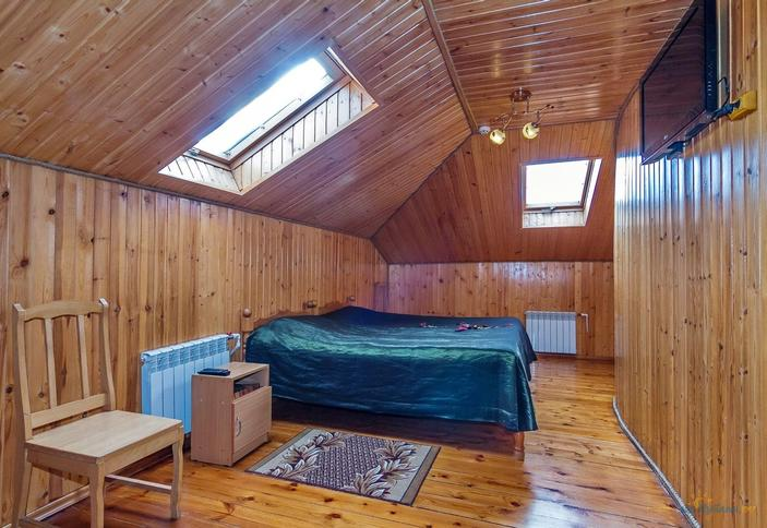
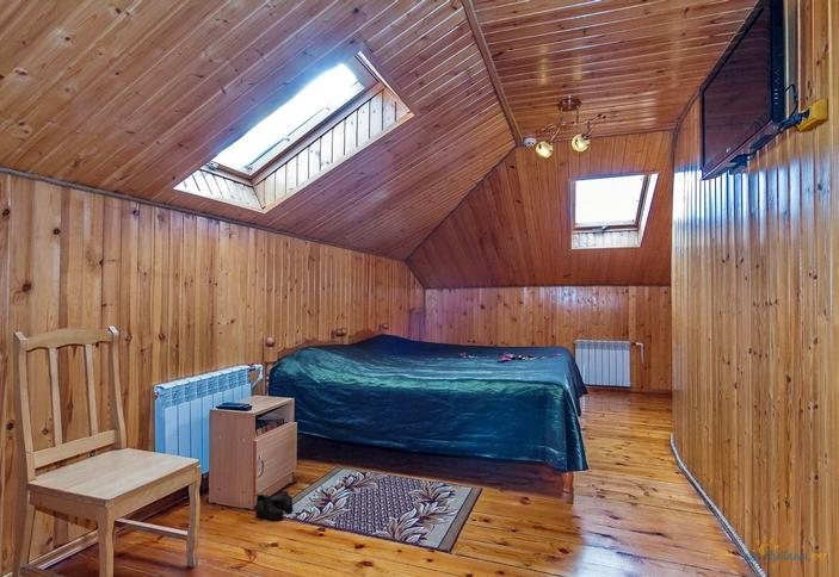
+ boots (277, 498)
